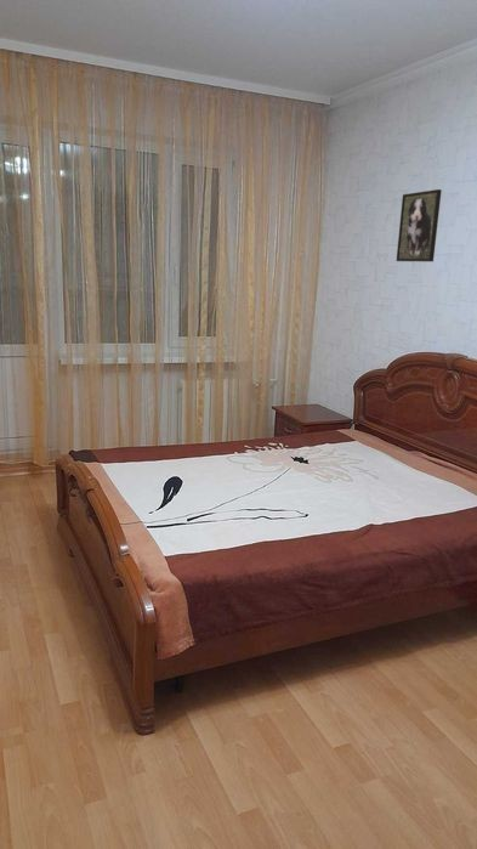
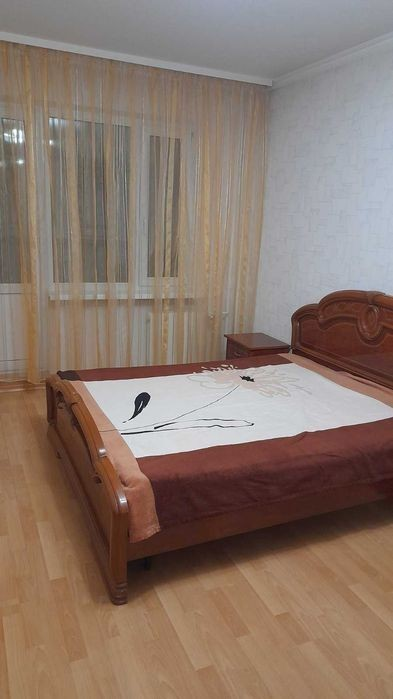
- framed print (418, 227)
